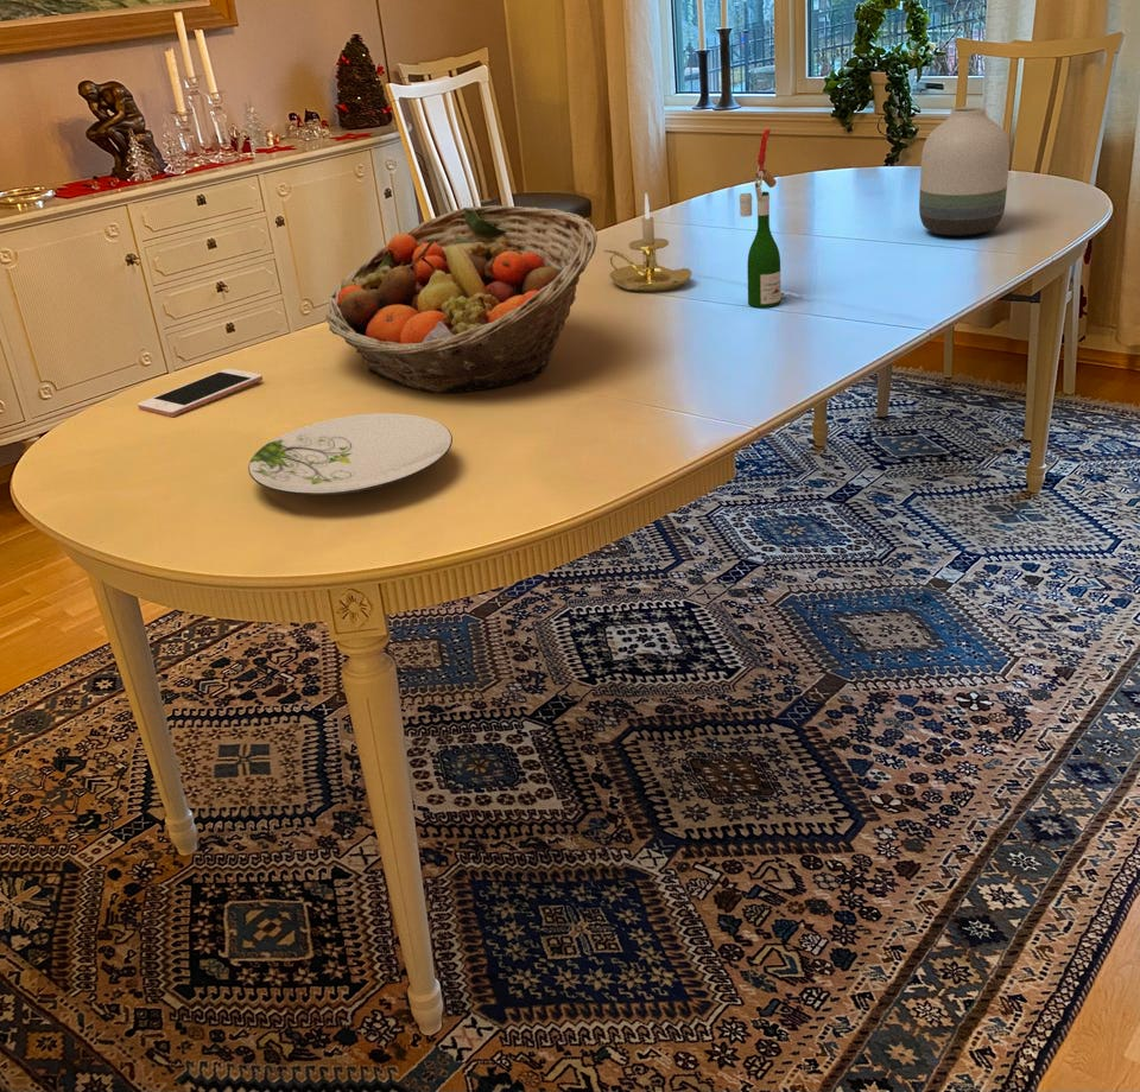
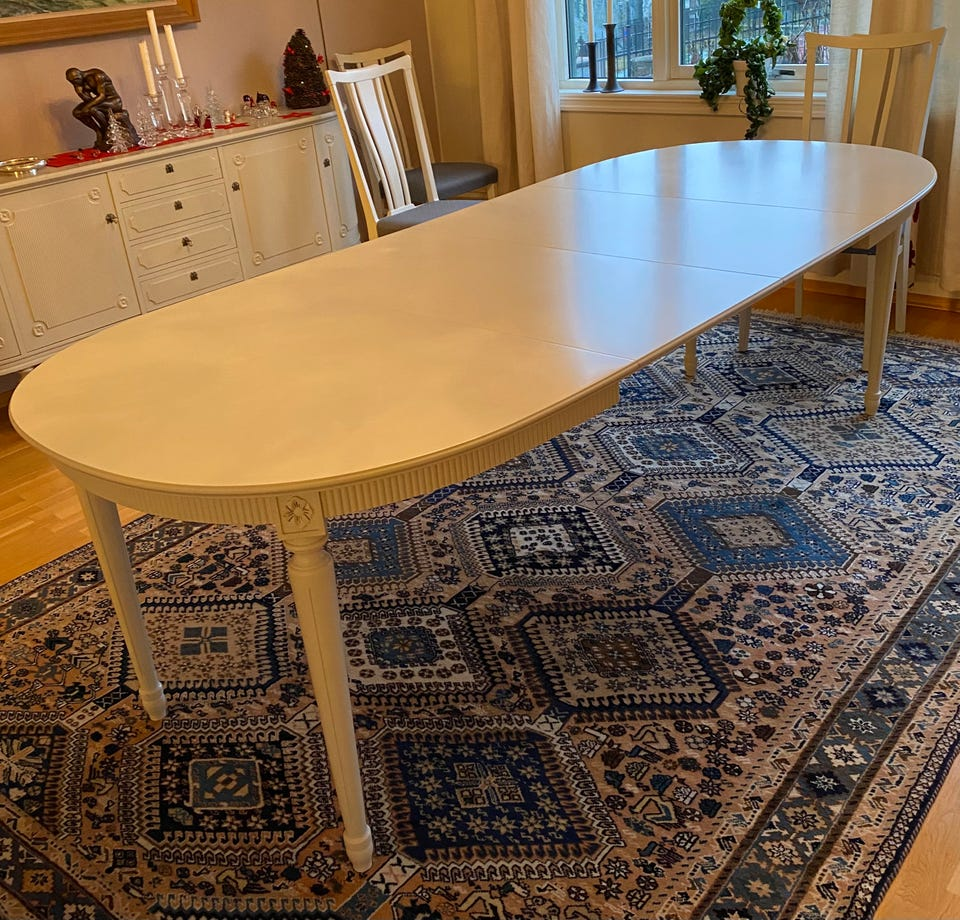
- candle holder (642, 239)
- vase (963, 171)
- cell phone (201, 391)
- wine bottle (766, 217)
- fruit basket (461, 296)
- plate (353, 462)
